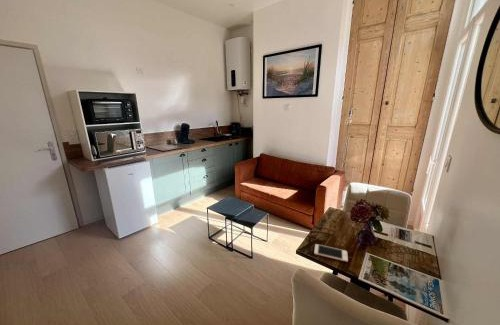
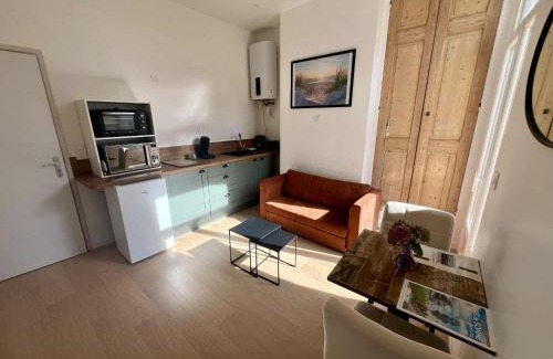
- cell phone (330, 252)
